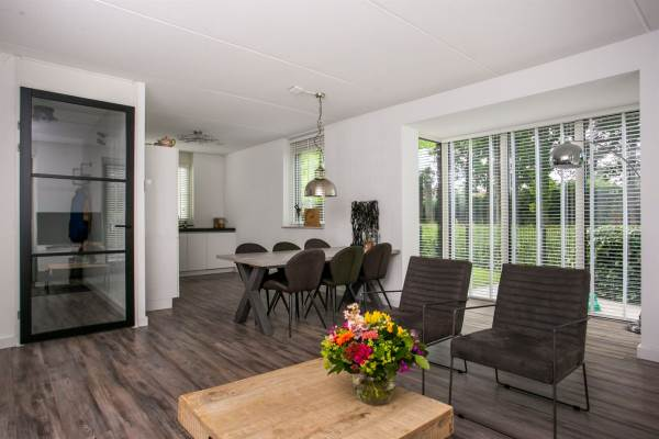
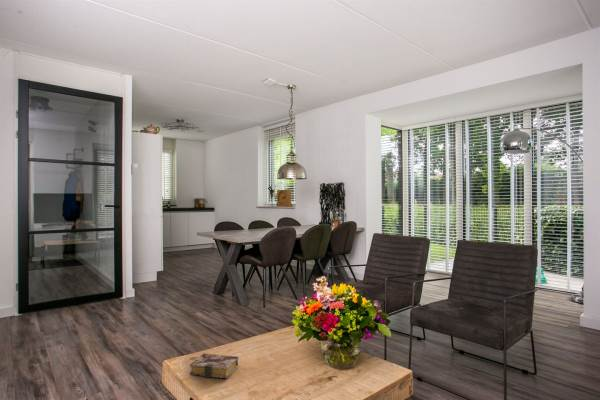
+ book (214, 365)
